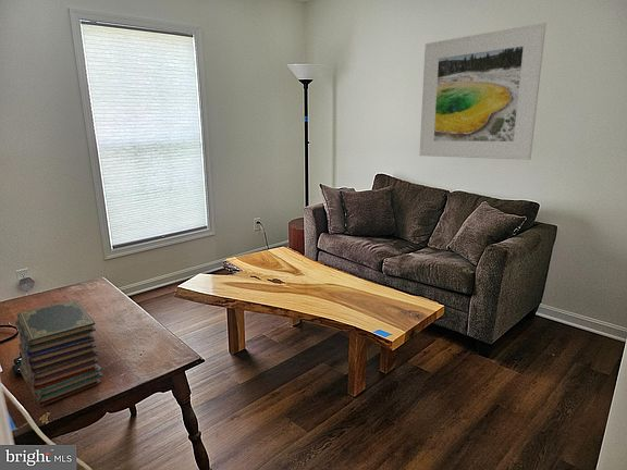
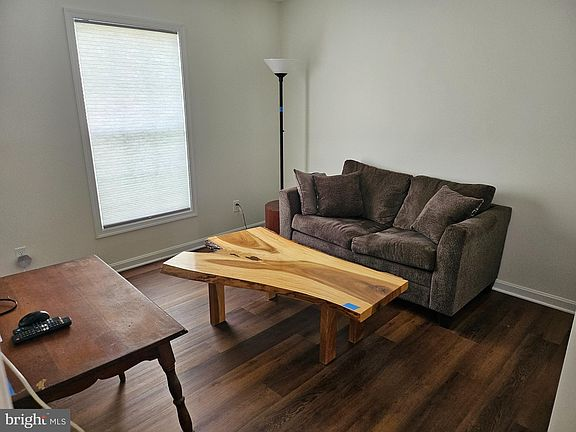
- book stack (58, 348)
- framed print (475, 98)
